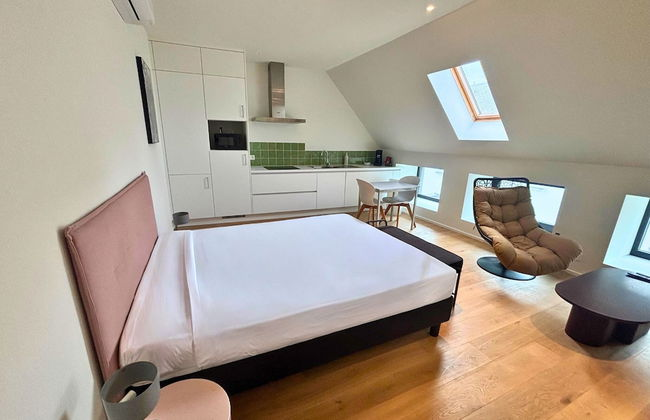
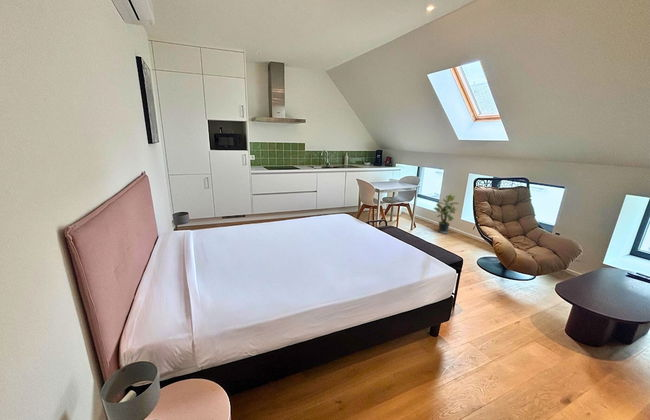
+ potted plant (445, 212)
